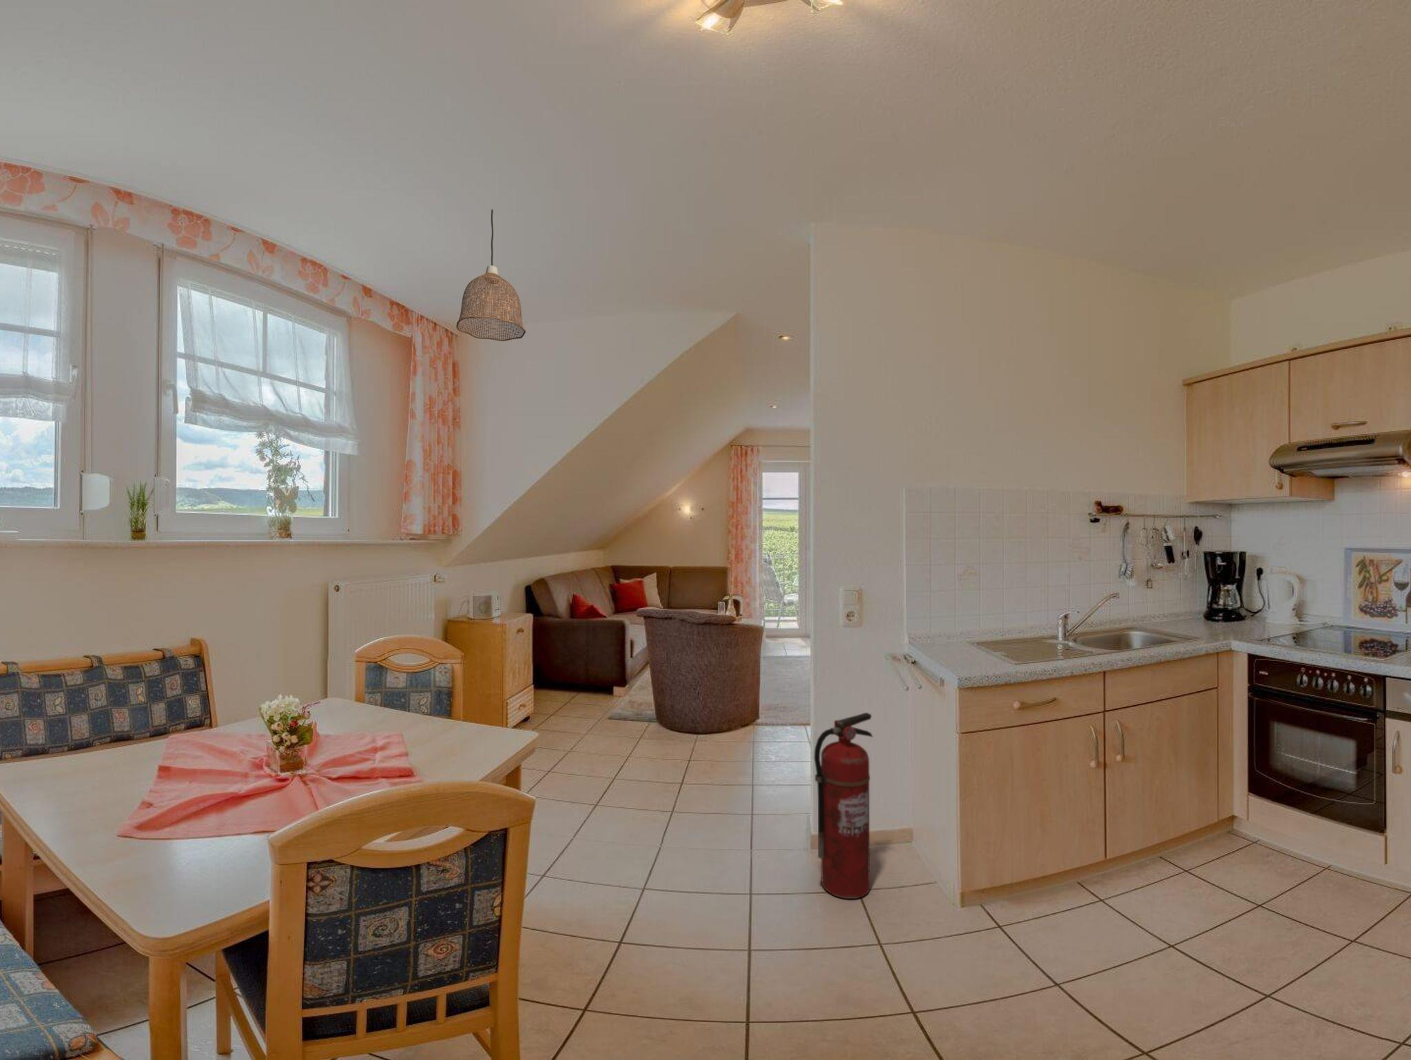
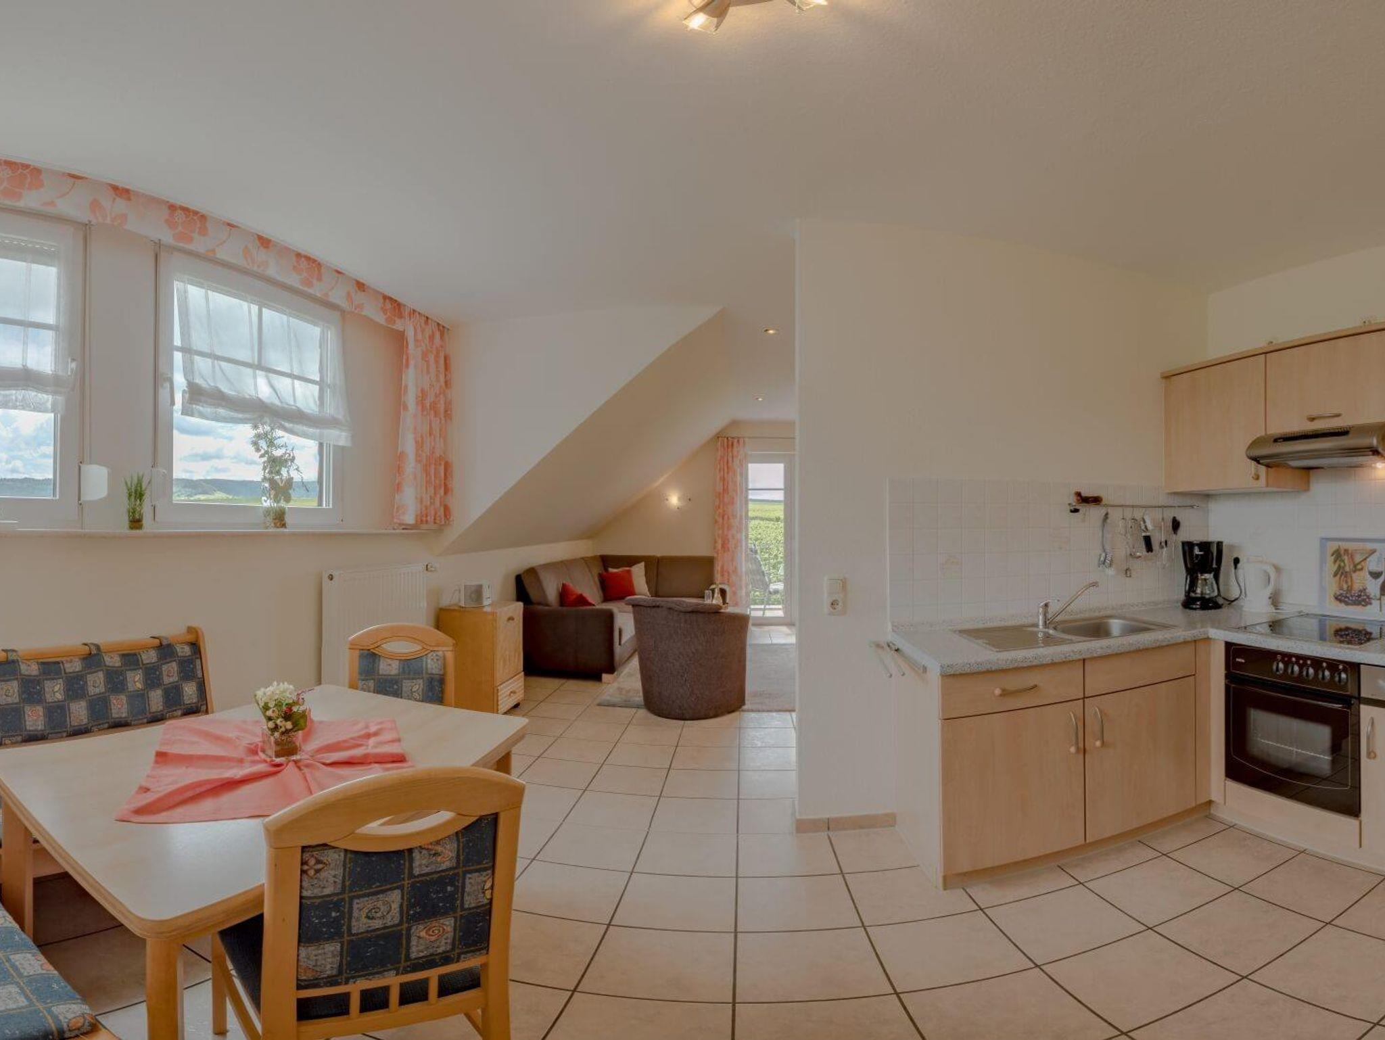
- pendant lamp (491, 269)
- fire extinguisher (843, 801)
